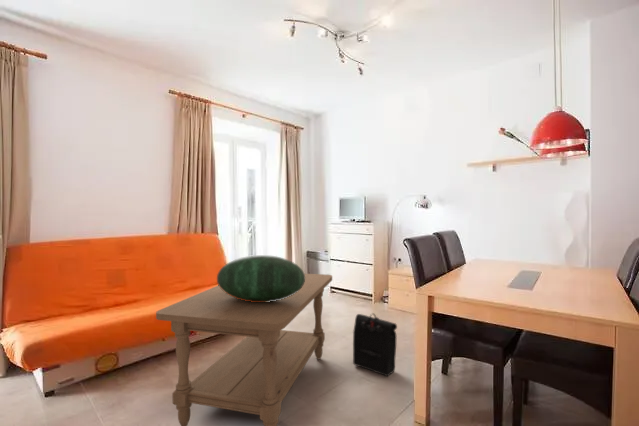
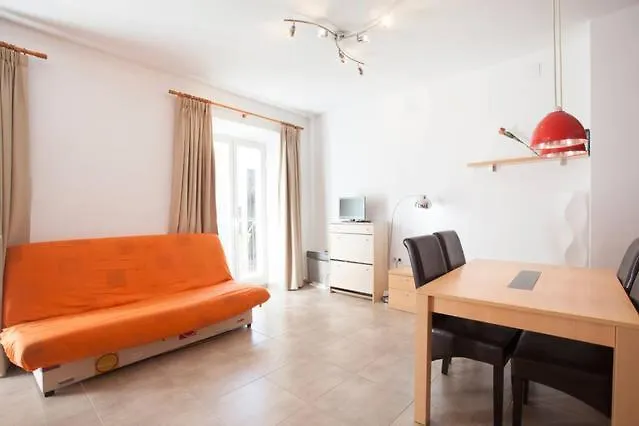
- backpack (374, 340)
- decorative bowl (261, 275)
- coffee table (262, 337)
